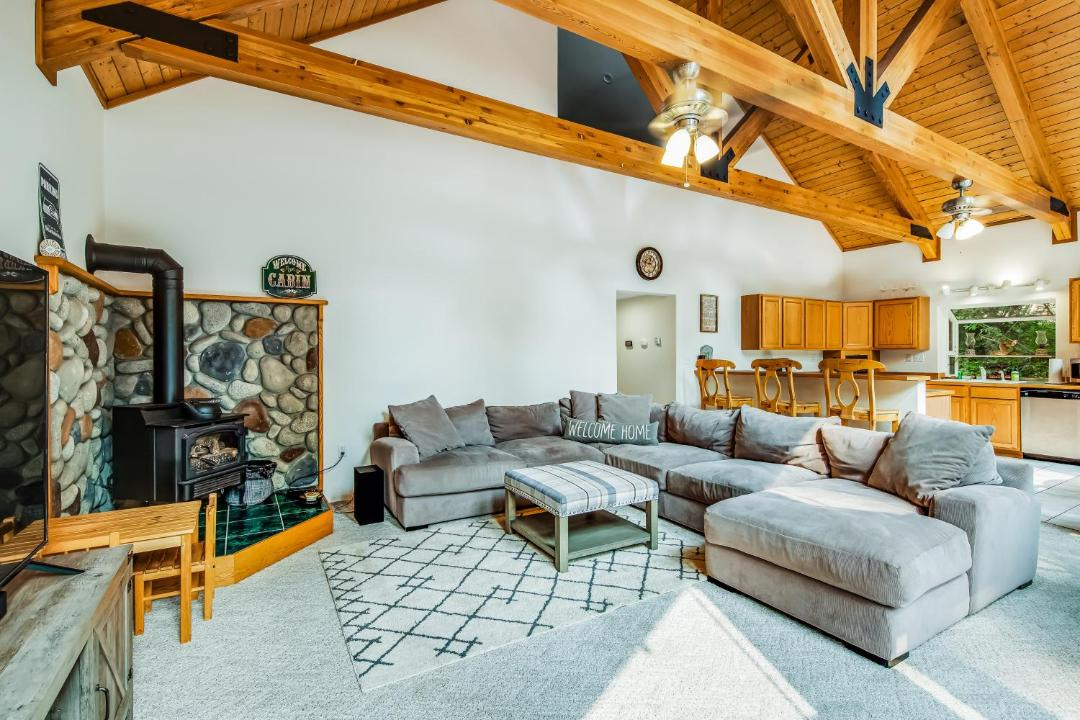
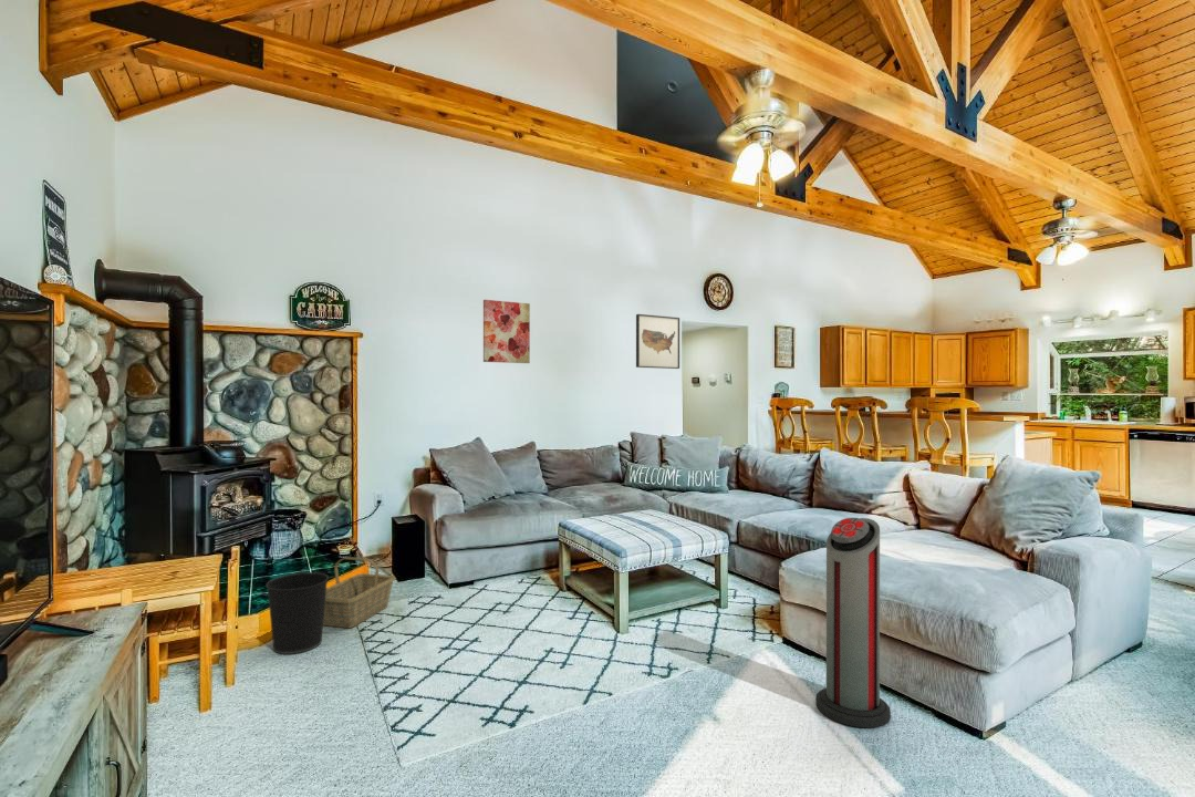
+ air purifier (852, 613)
+ wall art (507, 332)
+ wall art (657, 342)
+ basket (356, 587)
+ wastebasket (298, 612)
